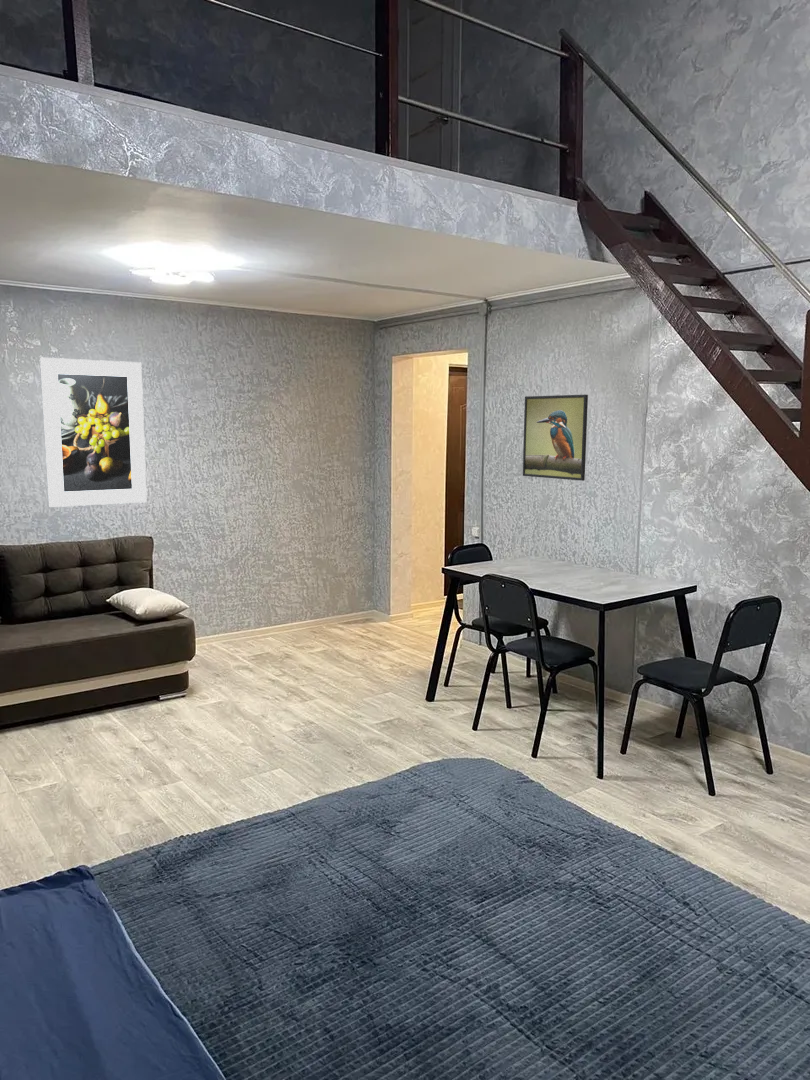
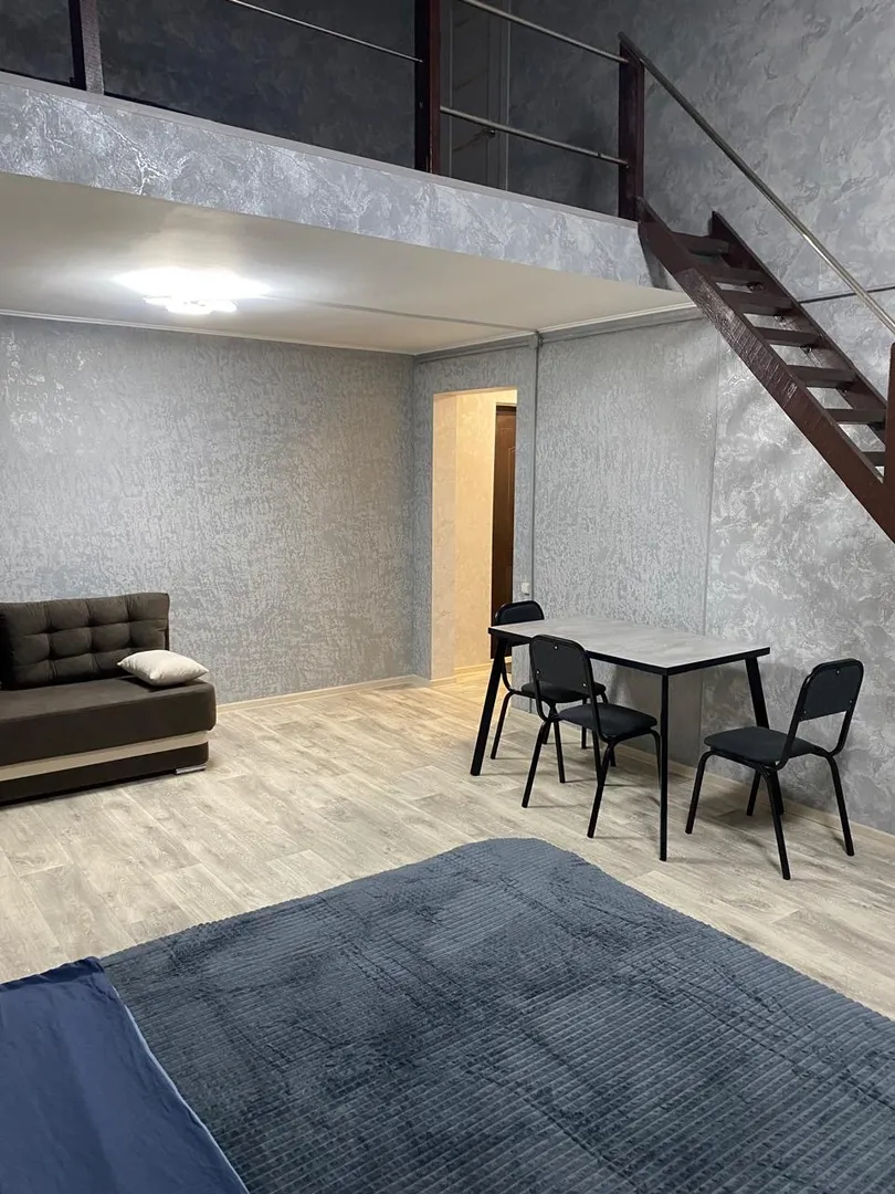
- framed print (95, 433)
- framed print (553, 437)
